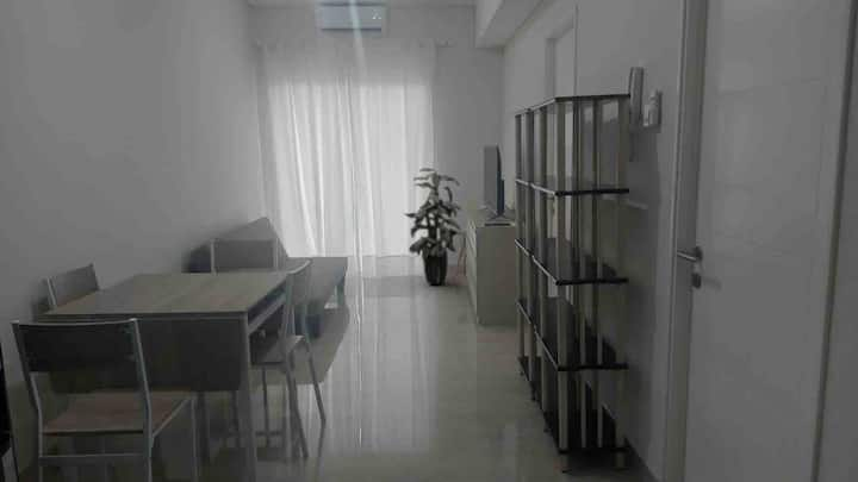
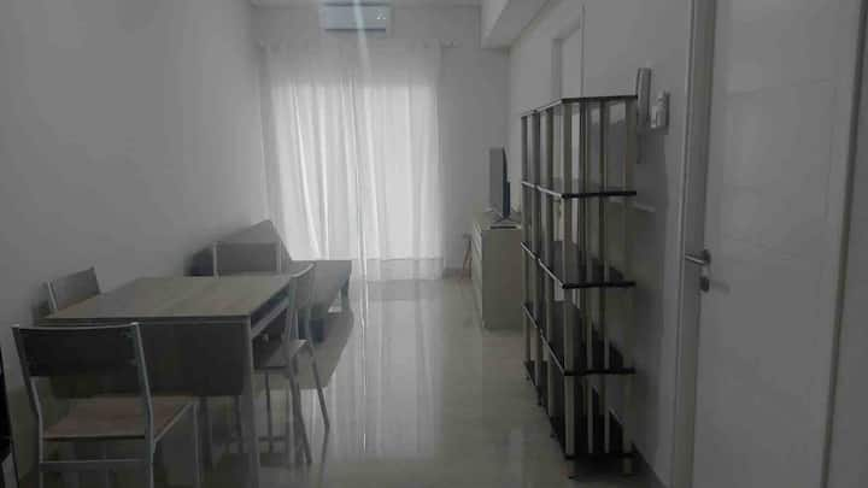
- indoor plant (433, 226)
